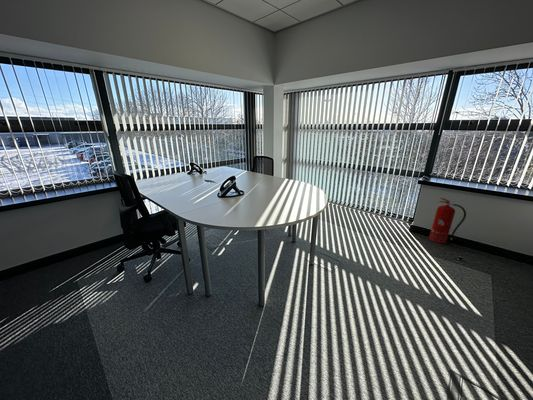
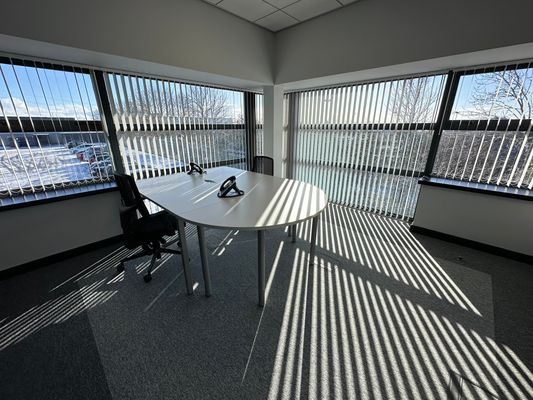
- fire extinguisher (448, 221)
